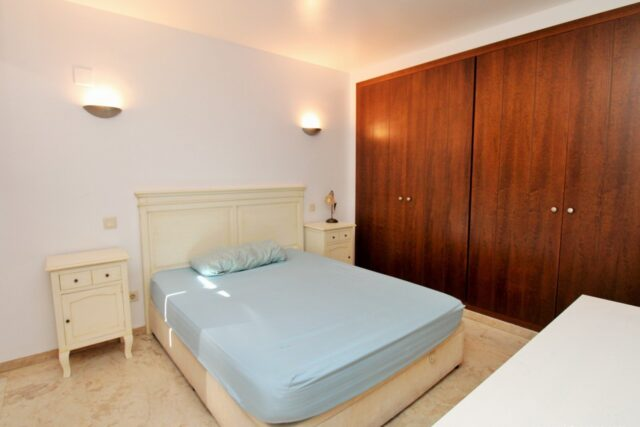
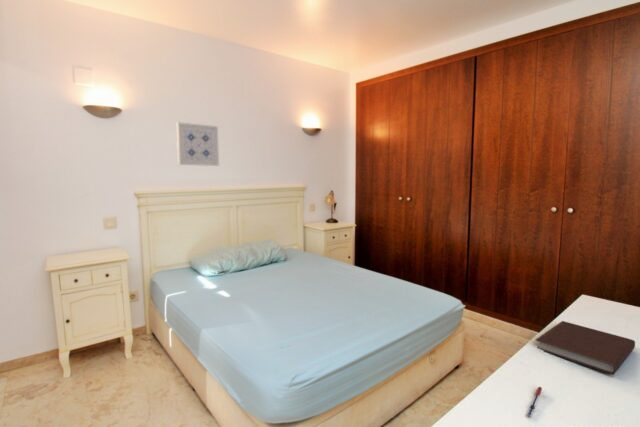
+ wall art (198, 145)
+ notebook (584, 344)
+ pen (534, 401)
